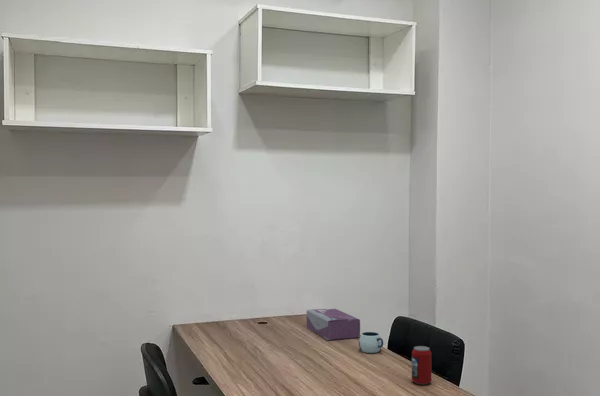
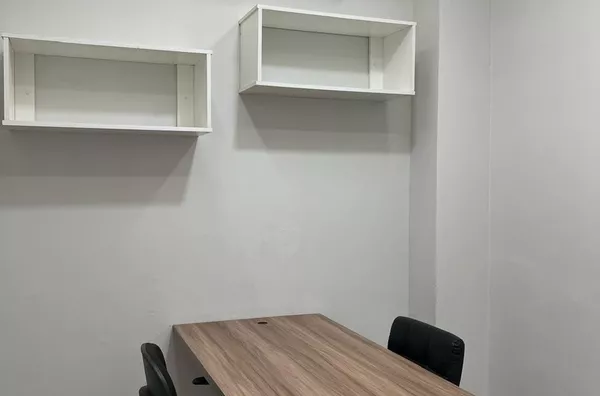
- mug (372, 342)
- tissue box (332, 322)
- beverage can (421, 365)
